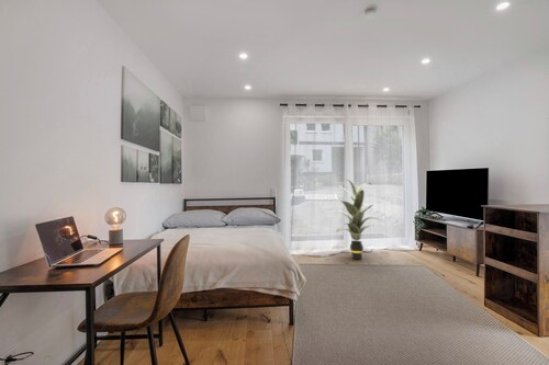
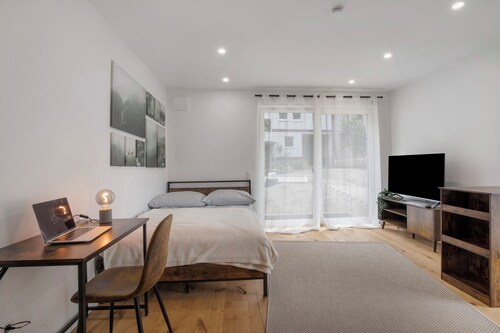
- indoor plant (352, 218)
